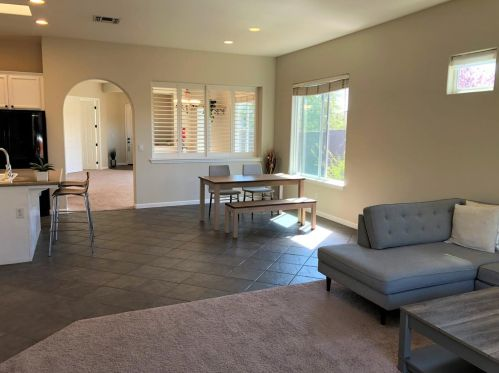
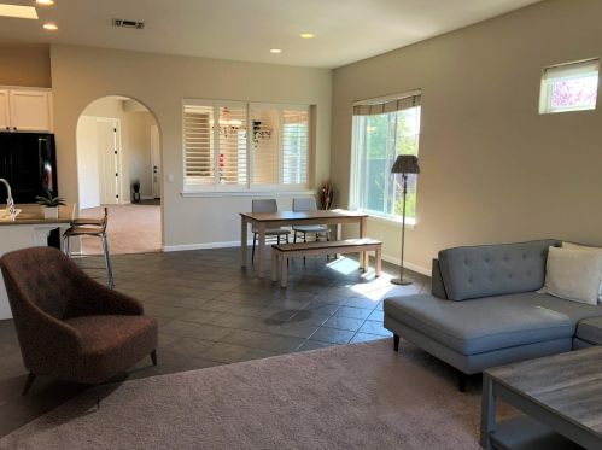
+ armchair (80, 316)
+ floor lamp (403, 218)
